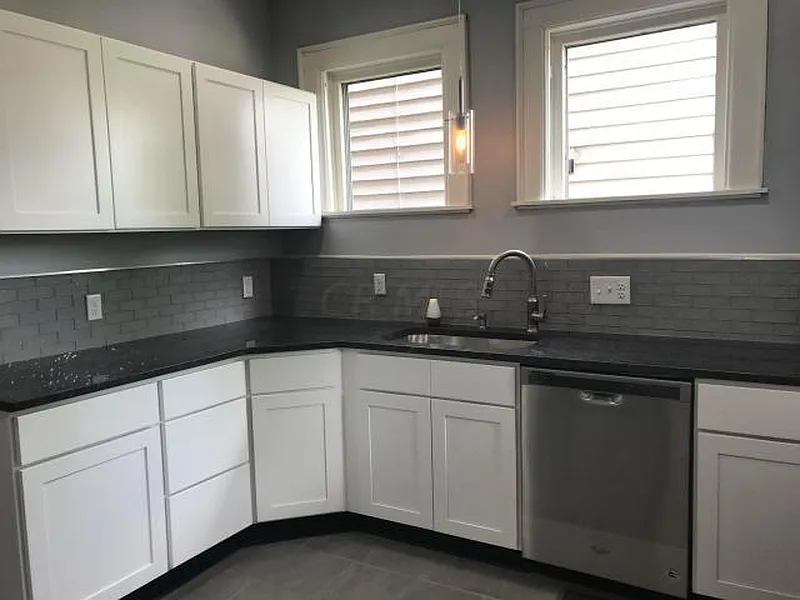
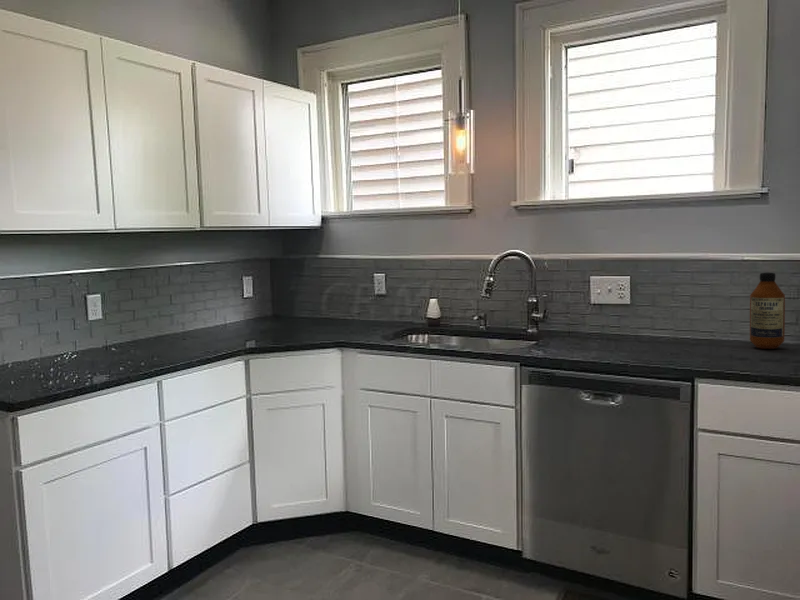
+ bottle (767, 310)
